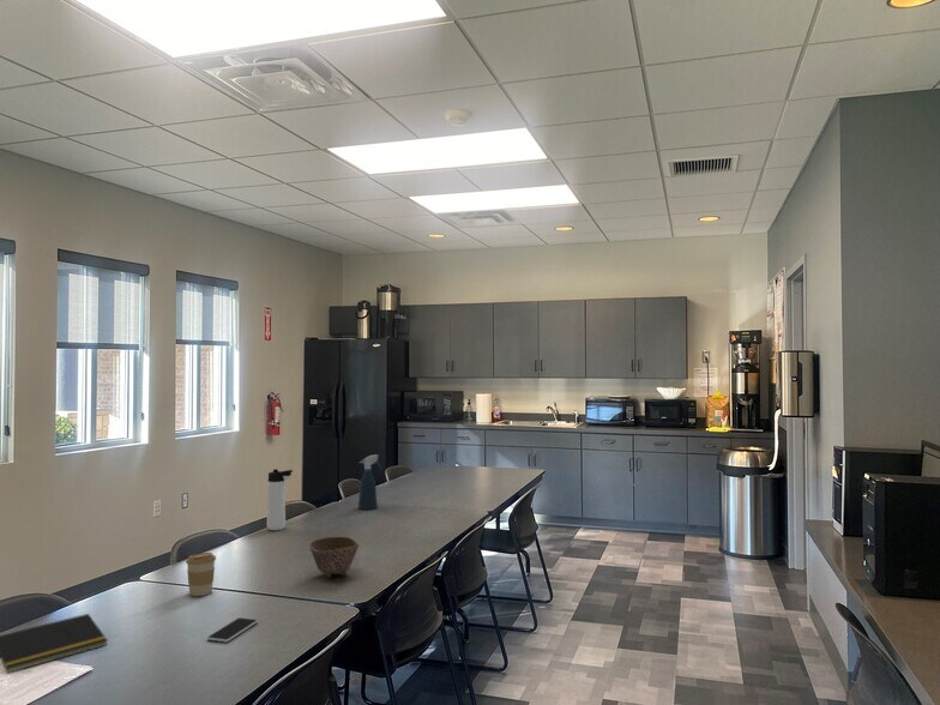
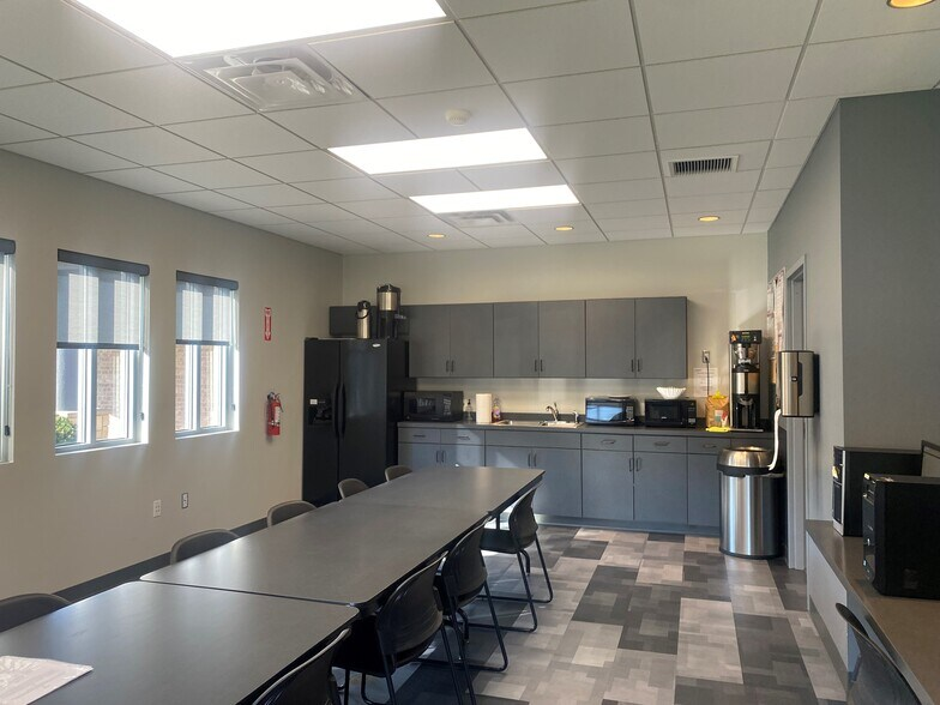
- smartphone (233, 629)
- bowl (333, 559)
- thermos bottle (279, 499)
- spray bottle (368, 481)
- notepad (50, 640)
- coffee cup (200, 573)
